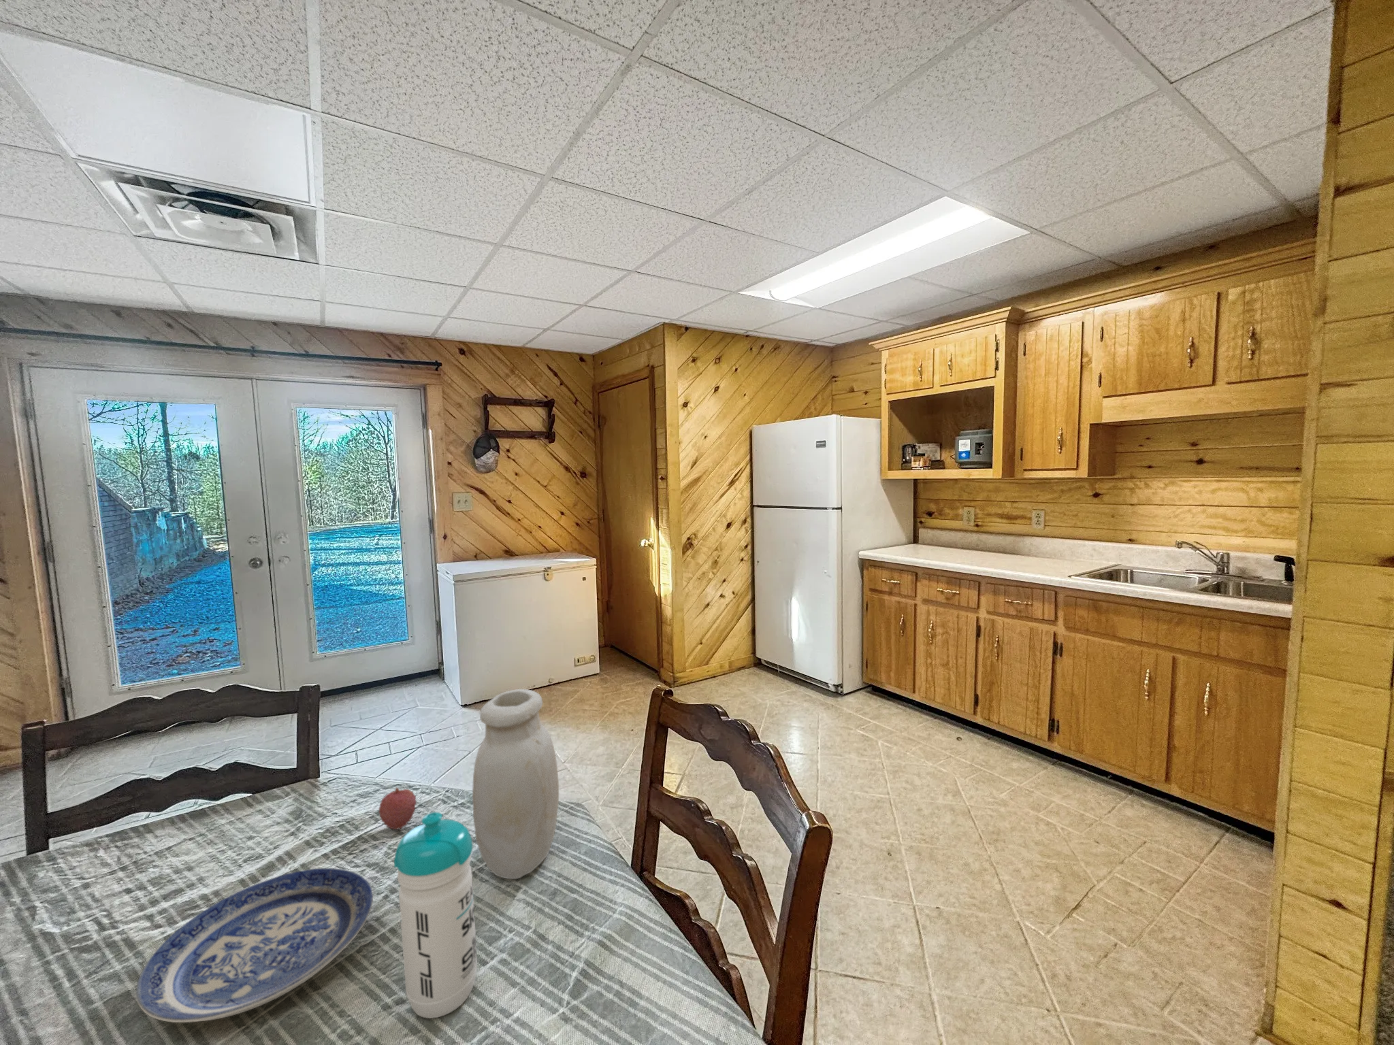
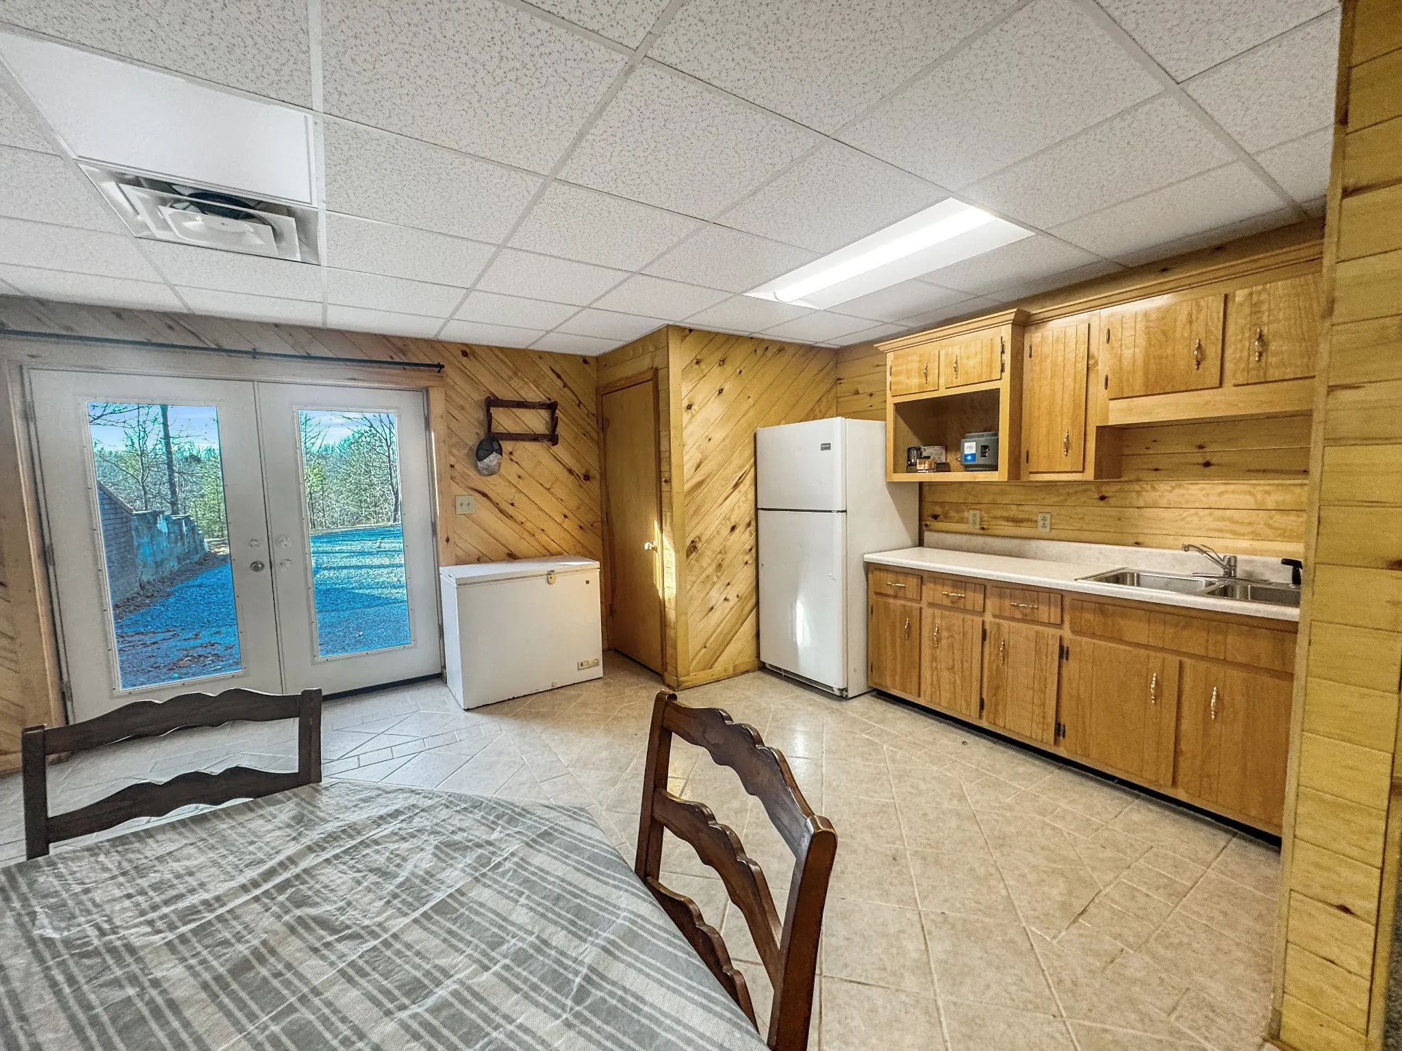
- jar (517, 779)
- fruit (397, 808)
- plate (267, 944)
- water bottle (438, 904)
